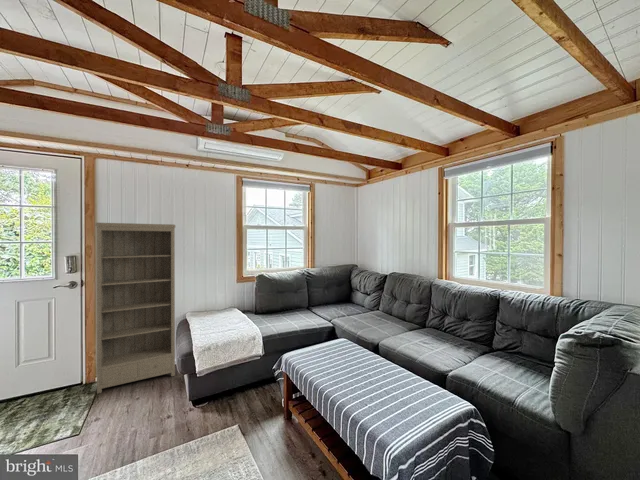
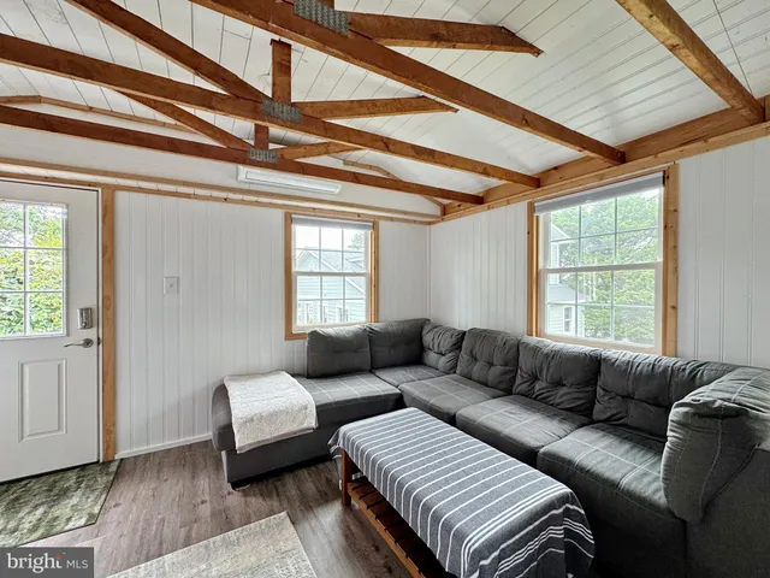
- bookshelf (138, 301)
